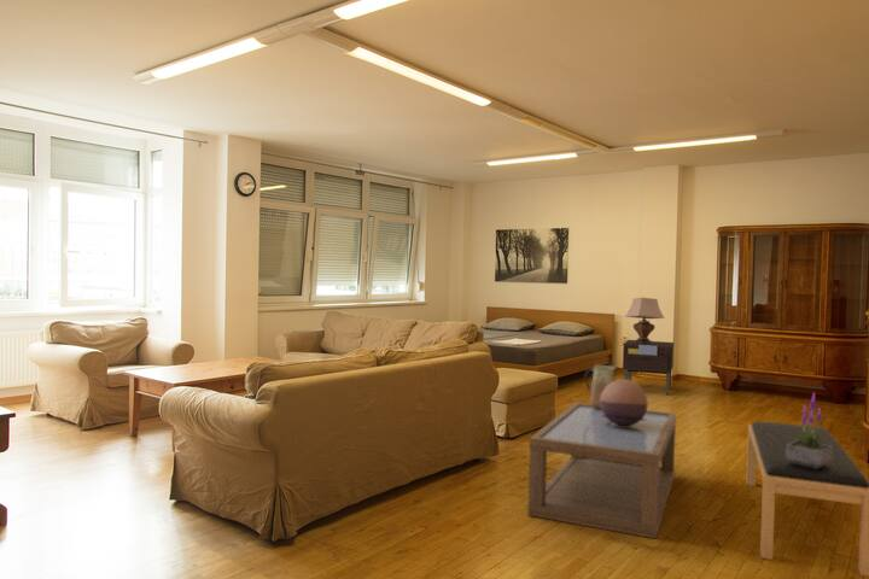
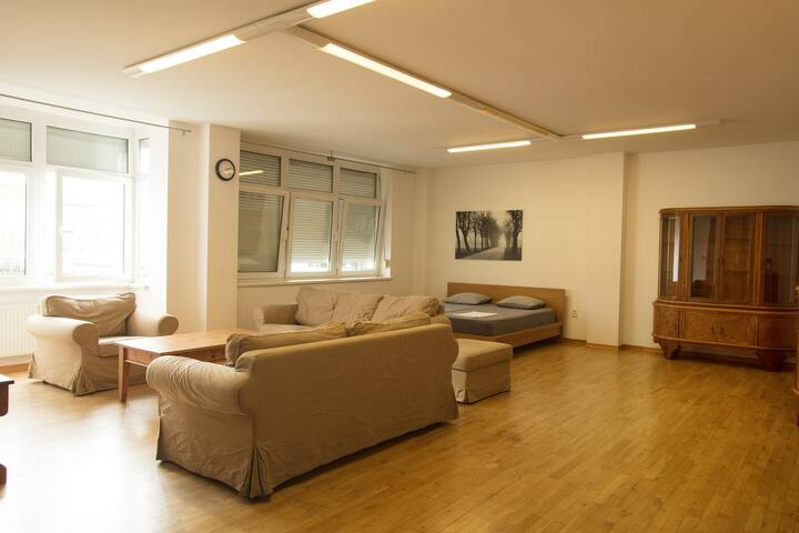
- coffee table (608, 458)
- decorative bowl (623, 400)
- nightstand (648, 365)
- vase (600, 386)
- potted plant (810, 427)
- table lamp (643, 321)
- bench (799, 481)
